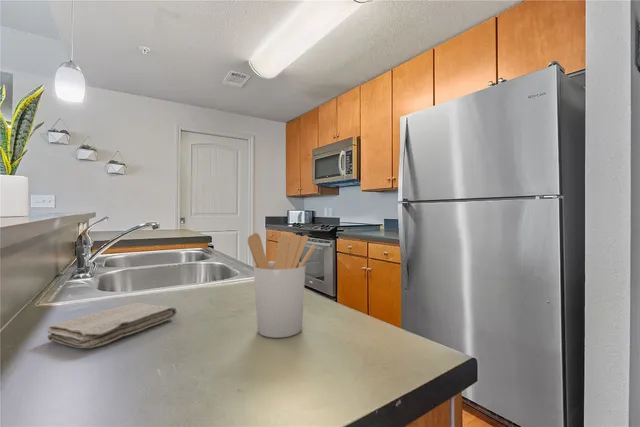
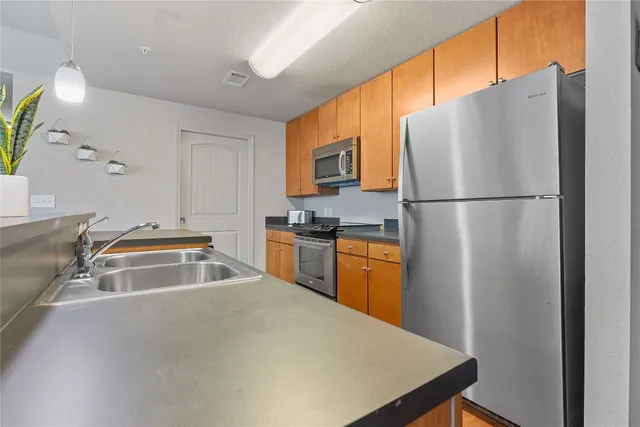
- washcloth (116, 320)
- utensil holder (284, 278)
